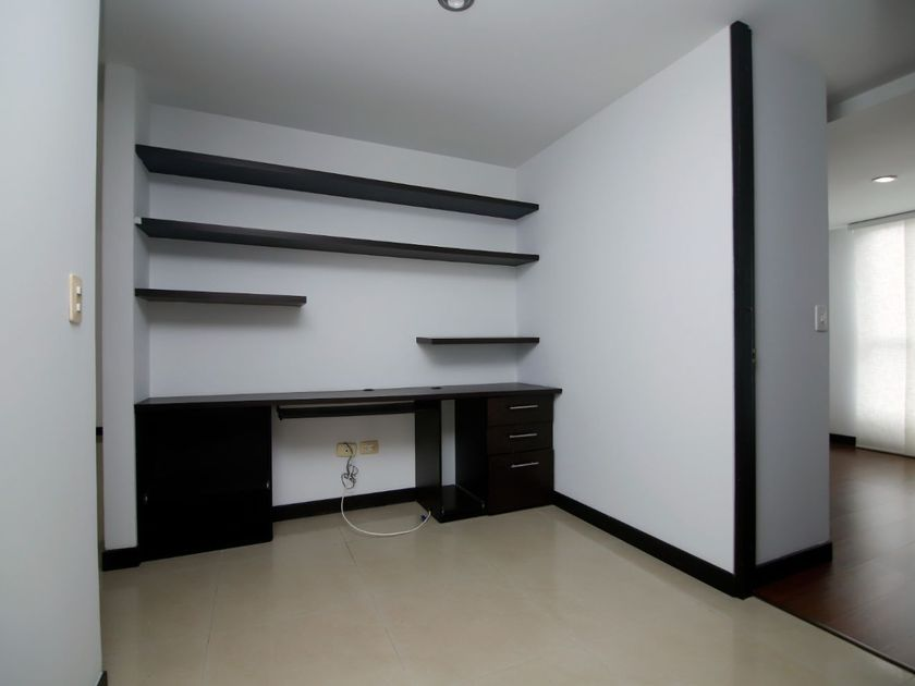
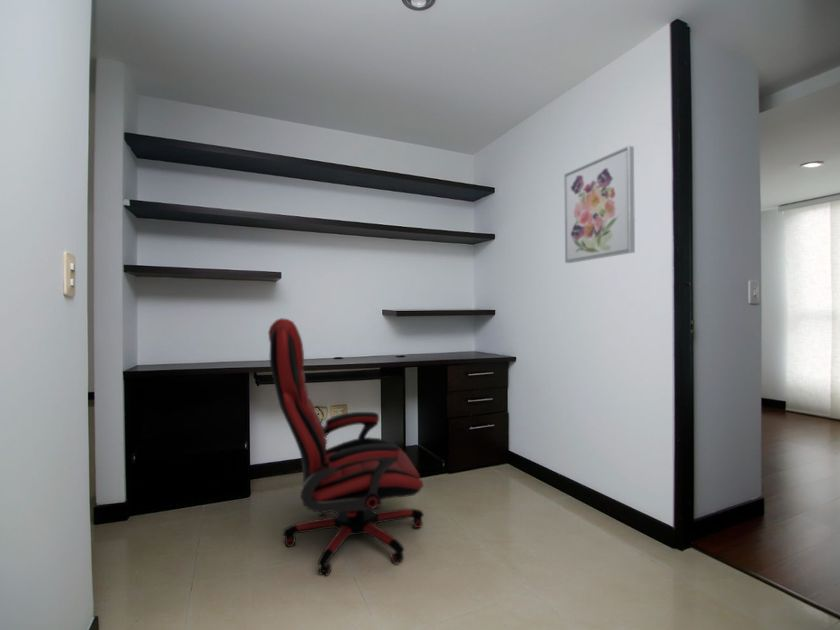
+ wall art (596, 209)
+ office chair (350, 425)
